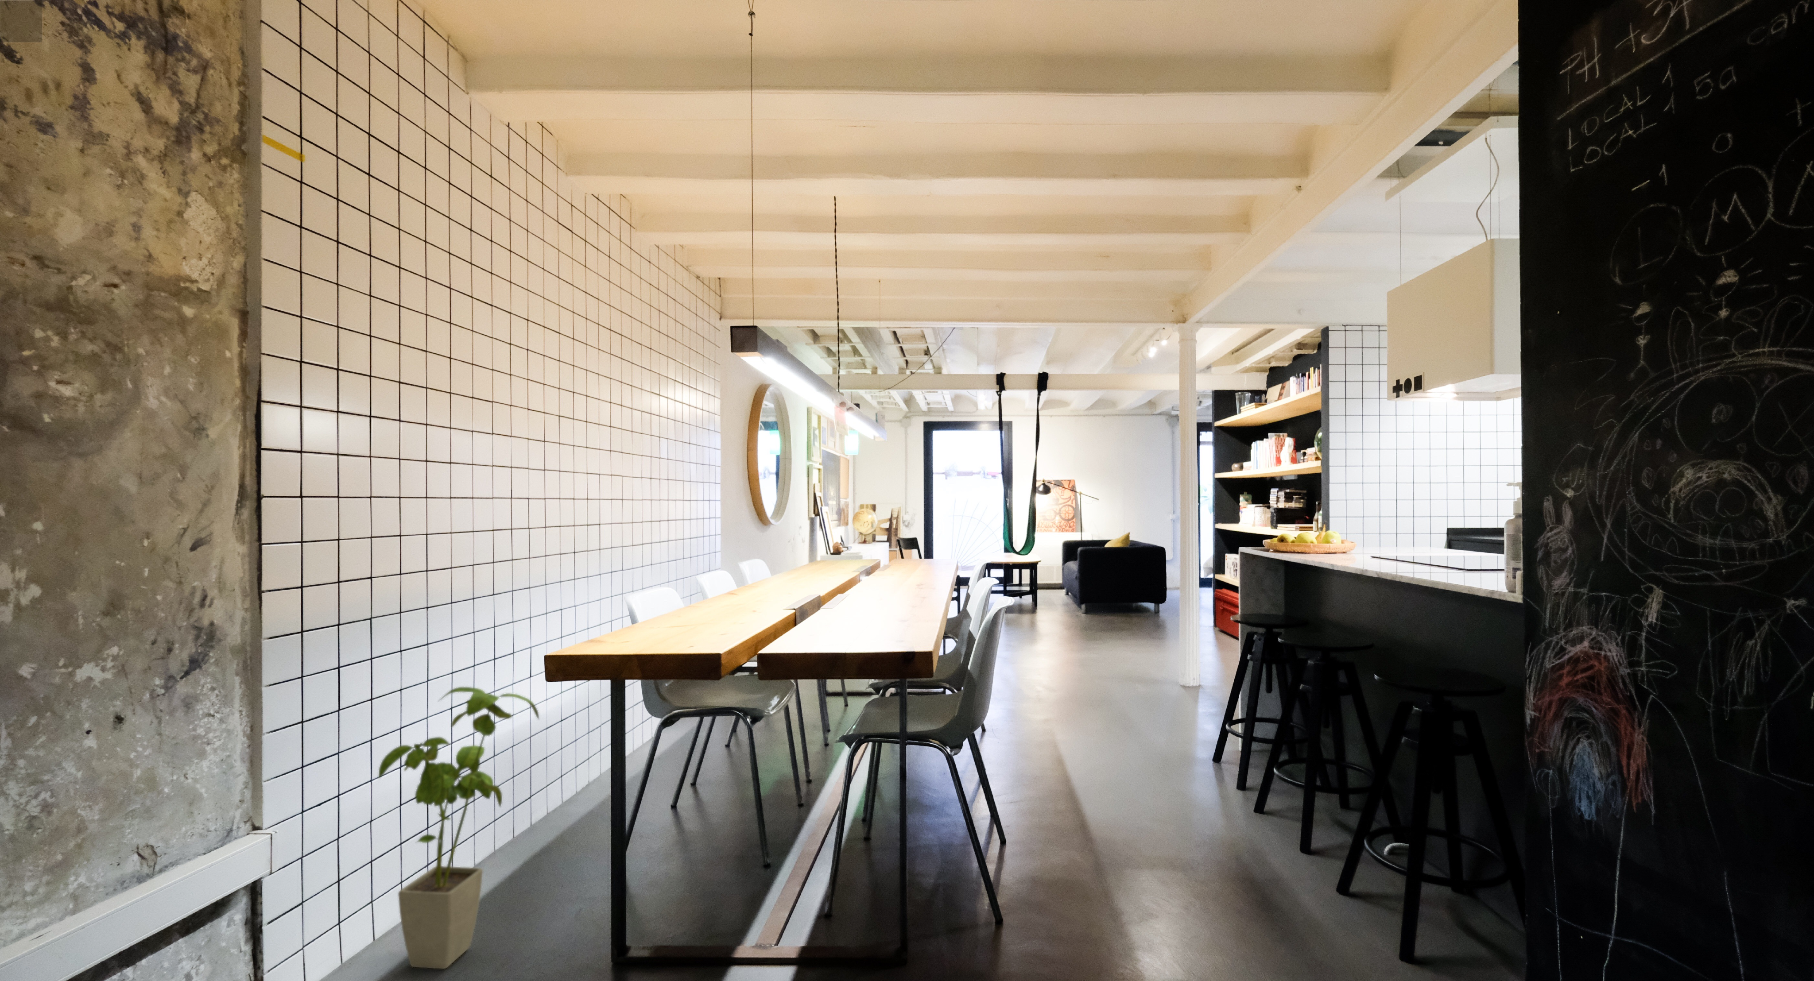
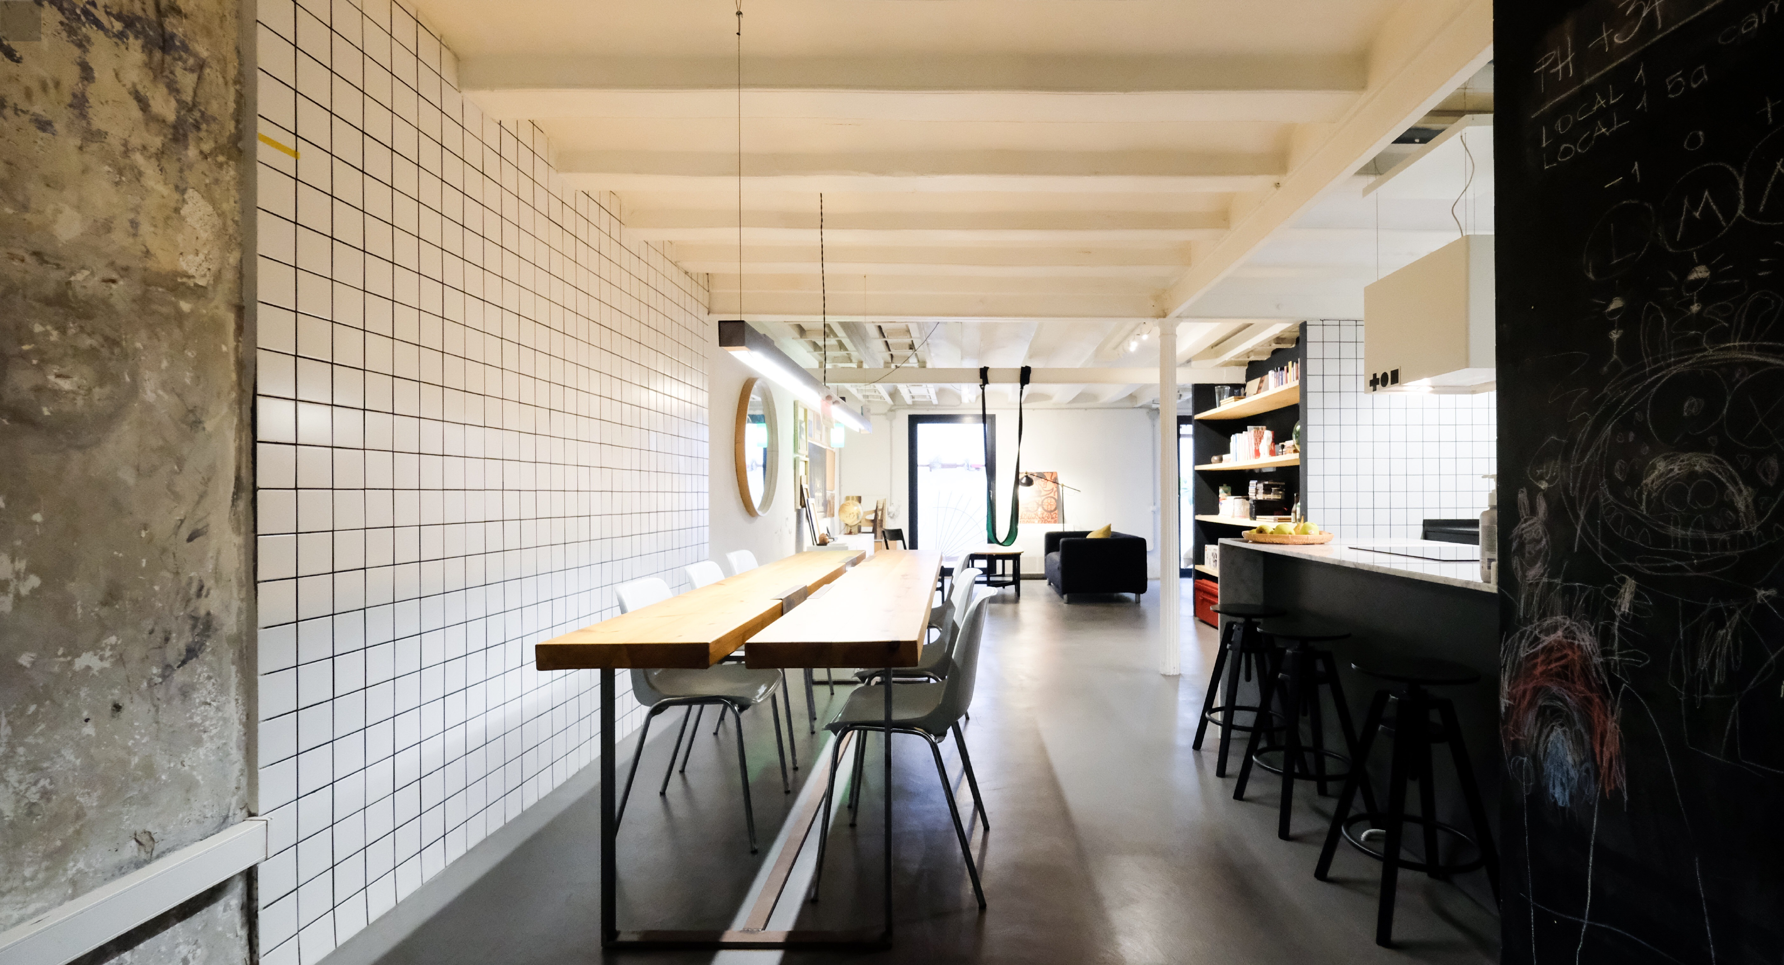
- house plant (464, 815)
